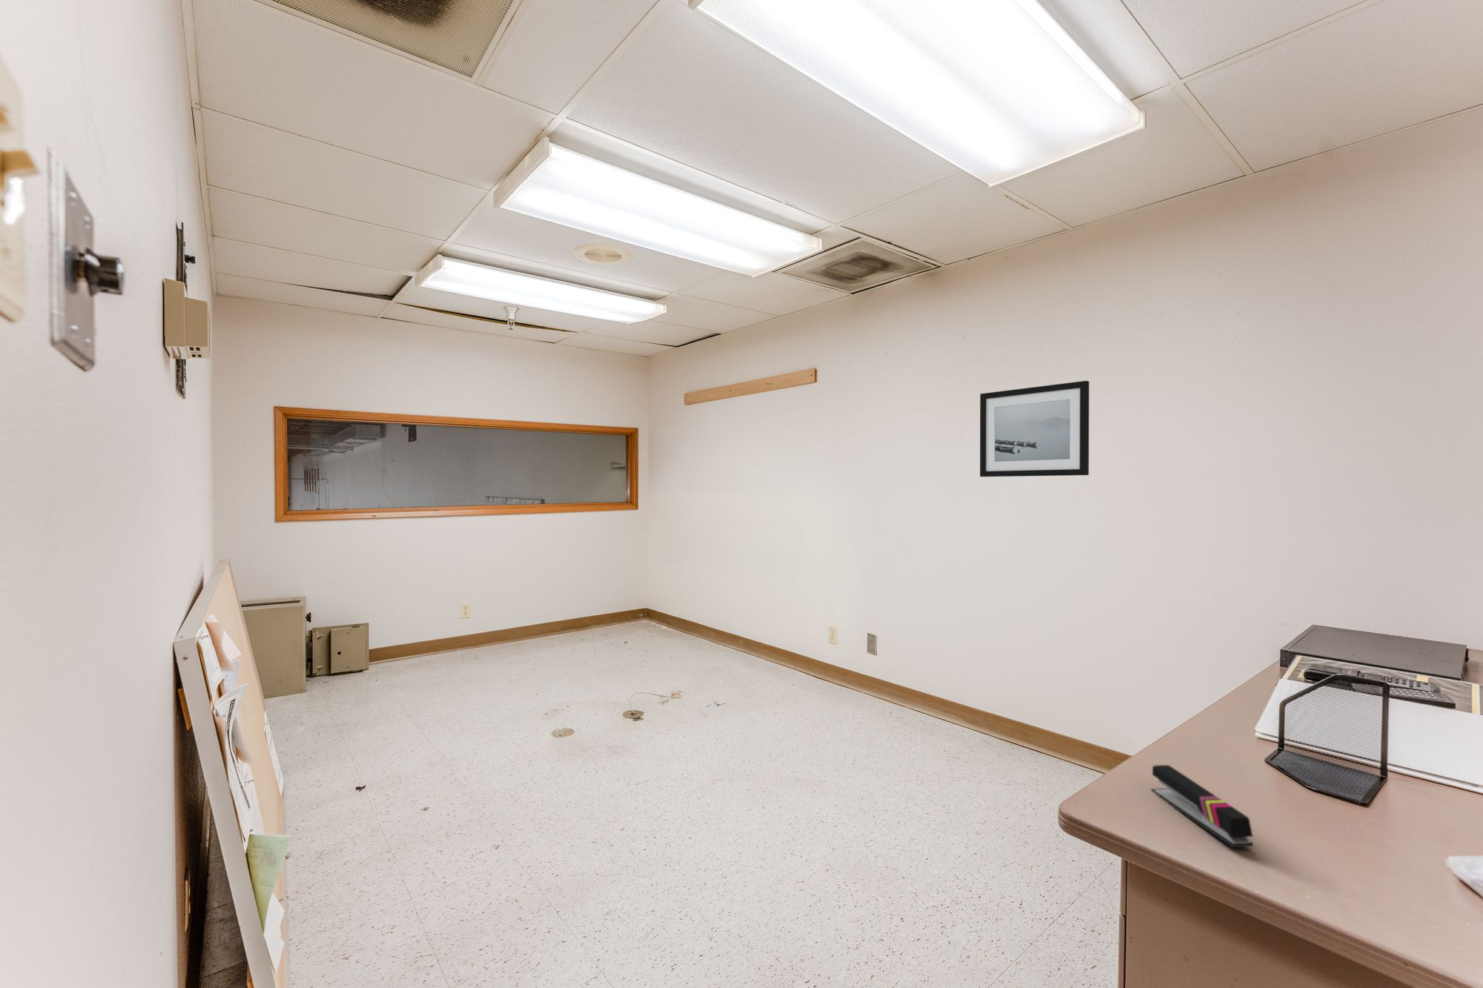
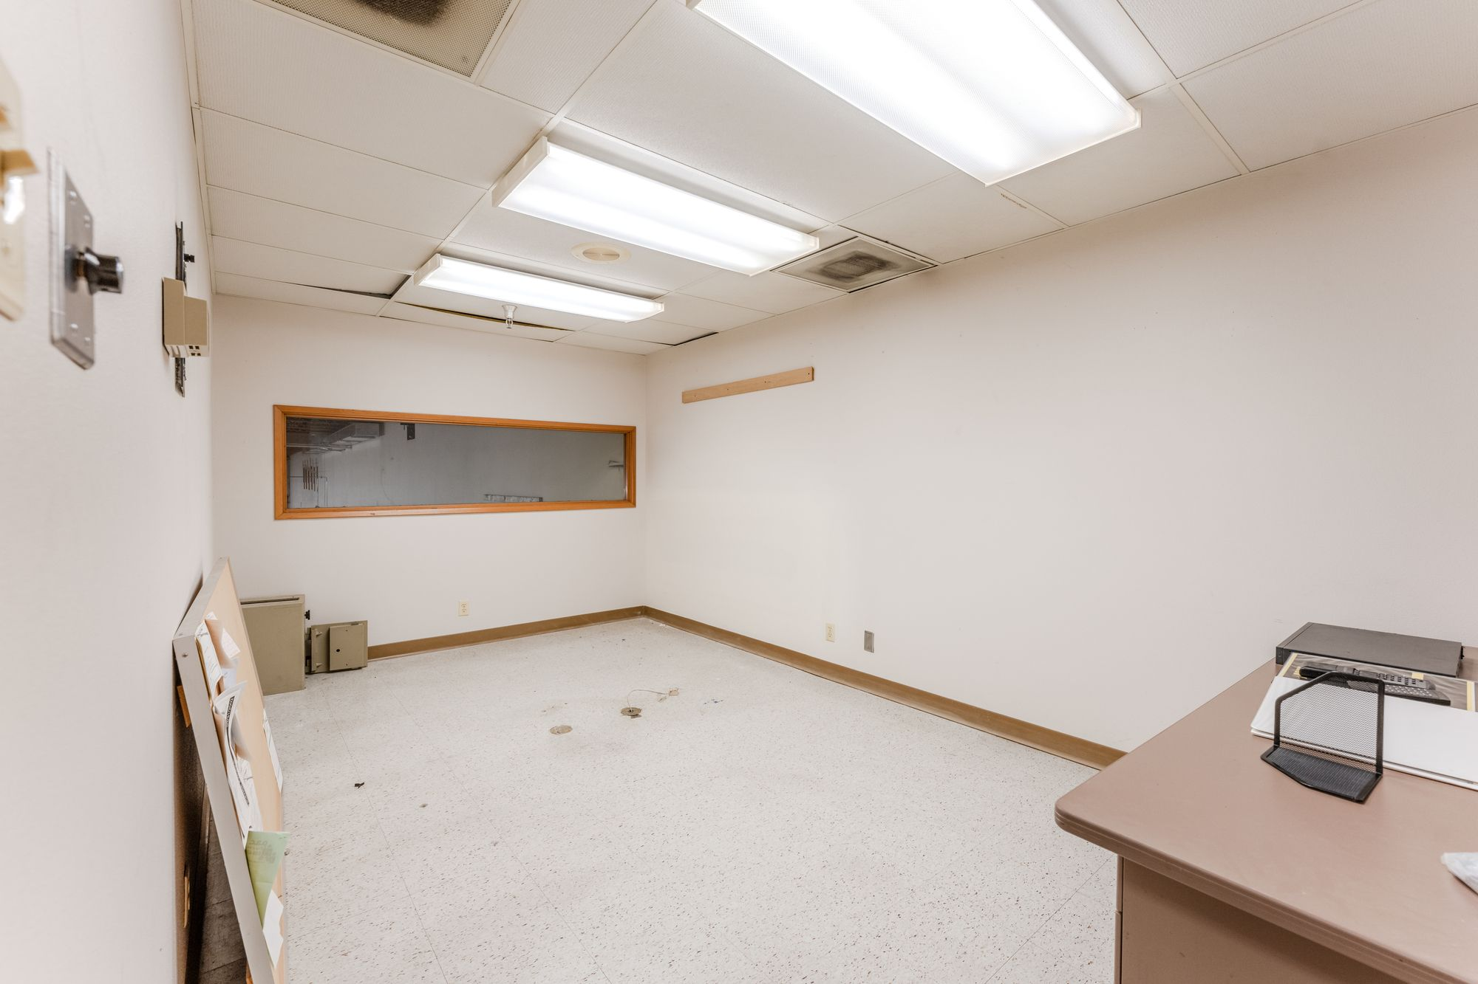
- stapler (1197, 802)
- wall art (1031, 431)
